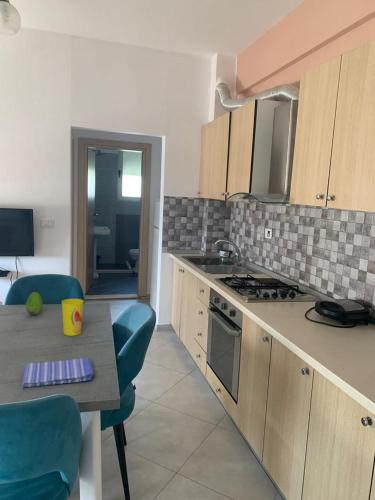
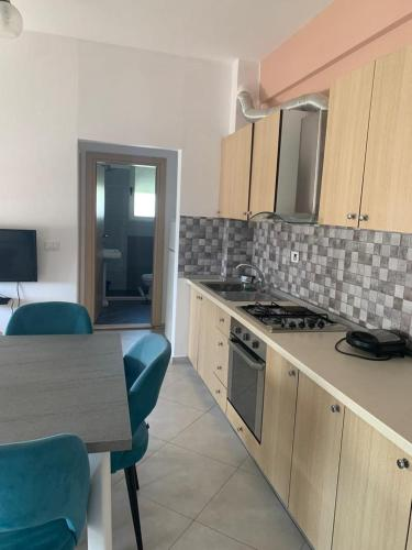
- dish towel (58, 370)
- cup (72, 317)
- fruit (34, 303)
